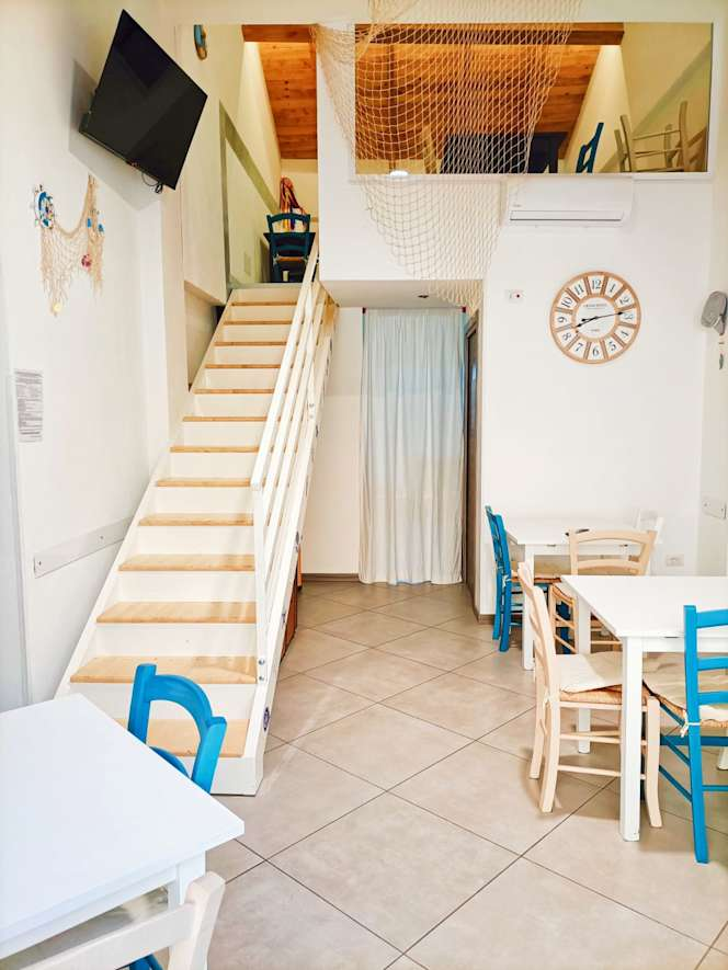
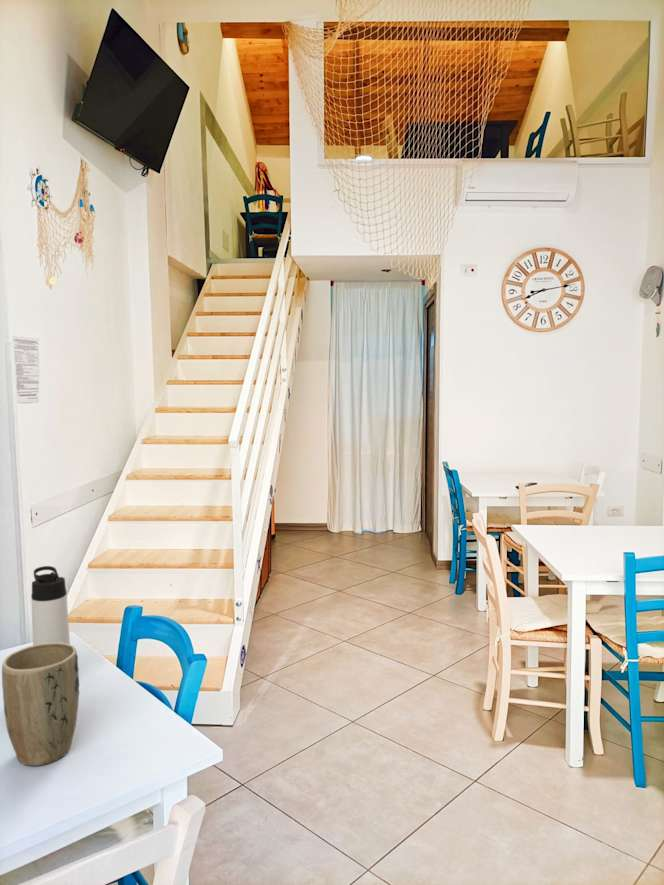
+ plant pot (42, 703)
+ thermos bottle (49, 628)
